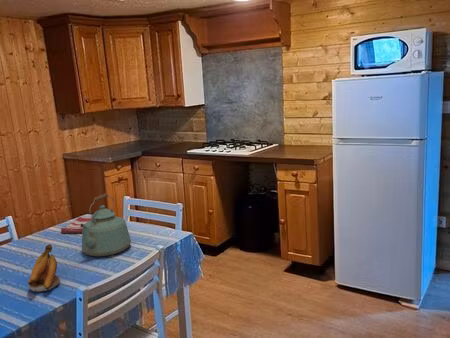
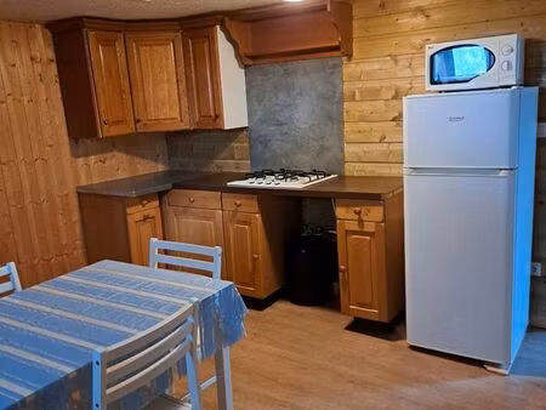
- dish towel (86, 222)
- banana (41, 269)
- kettle (101, 224)
